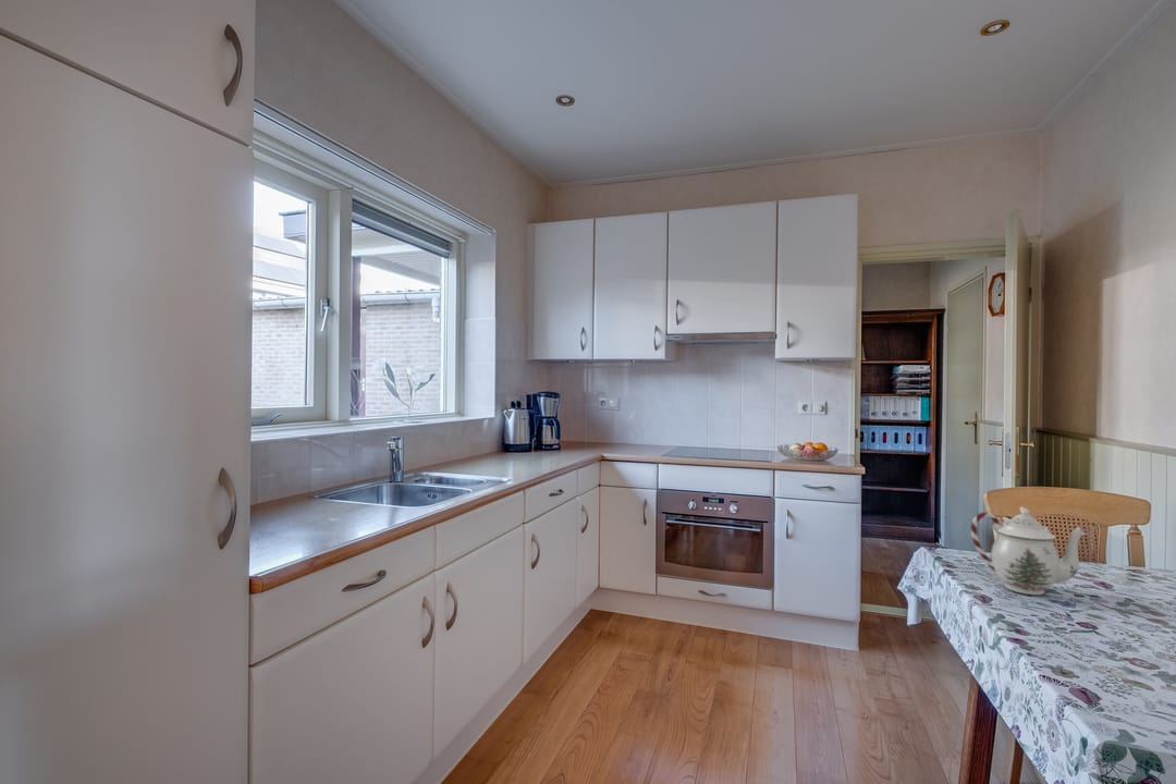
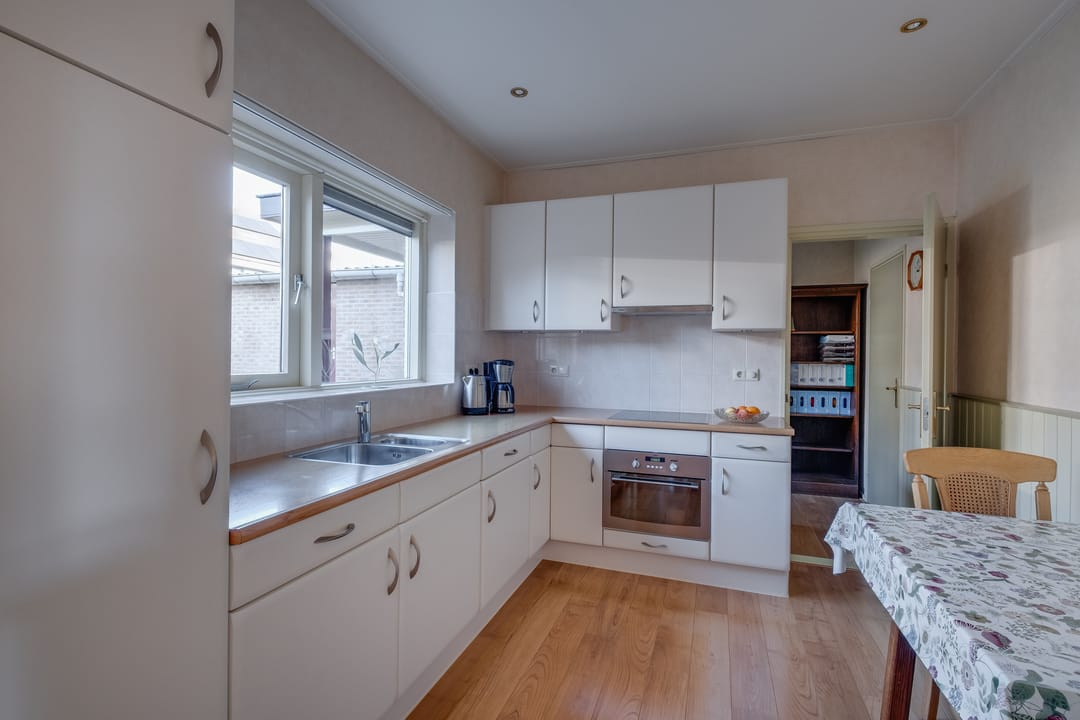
- teapot (1027, 548)
